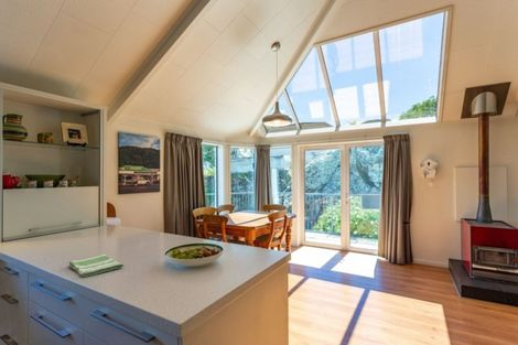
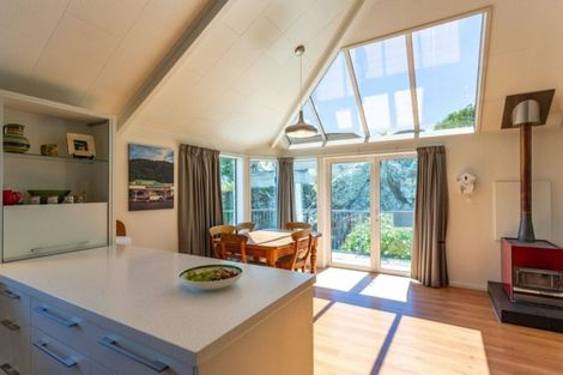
- dish towel (95, 263)
